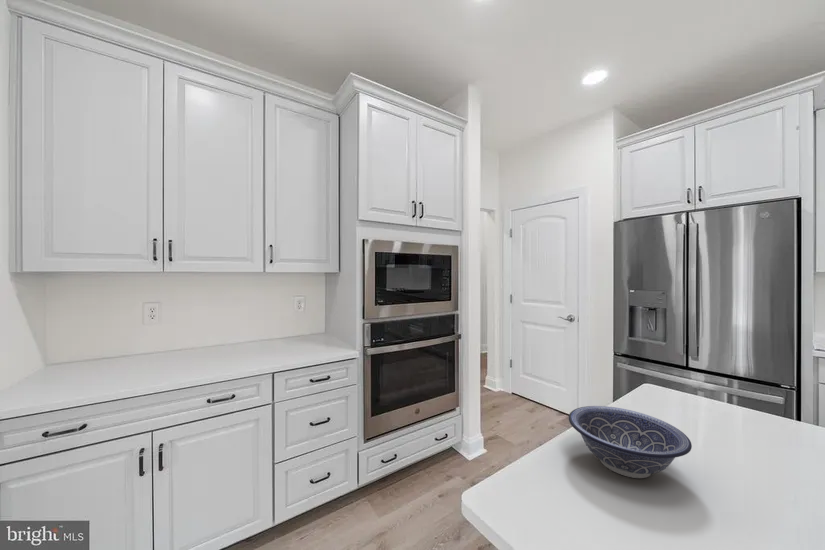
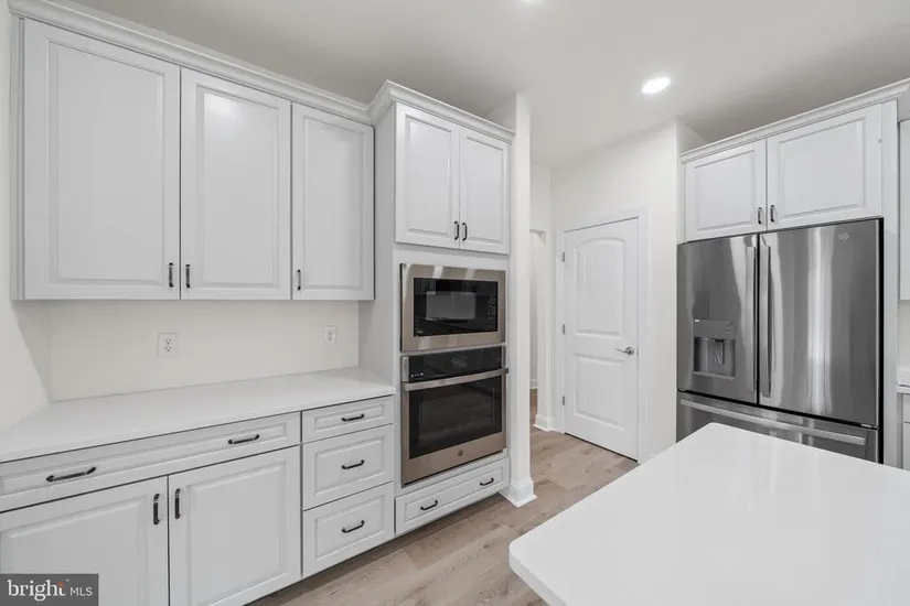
- decorative bowl (624, 445)
